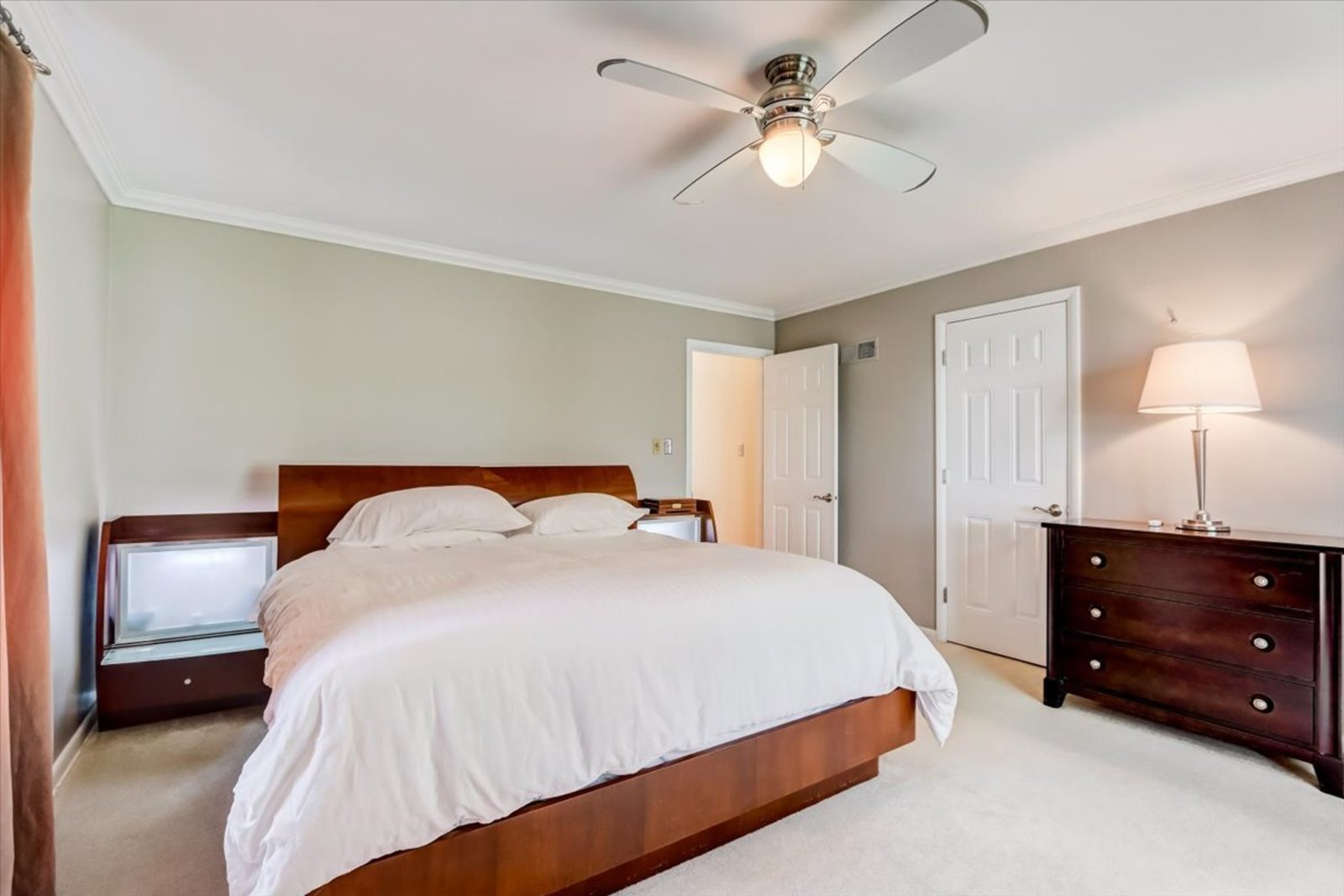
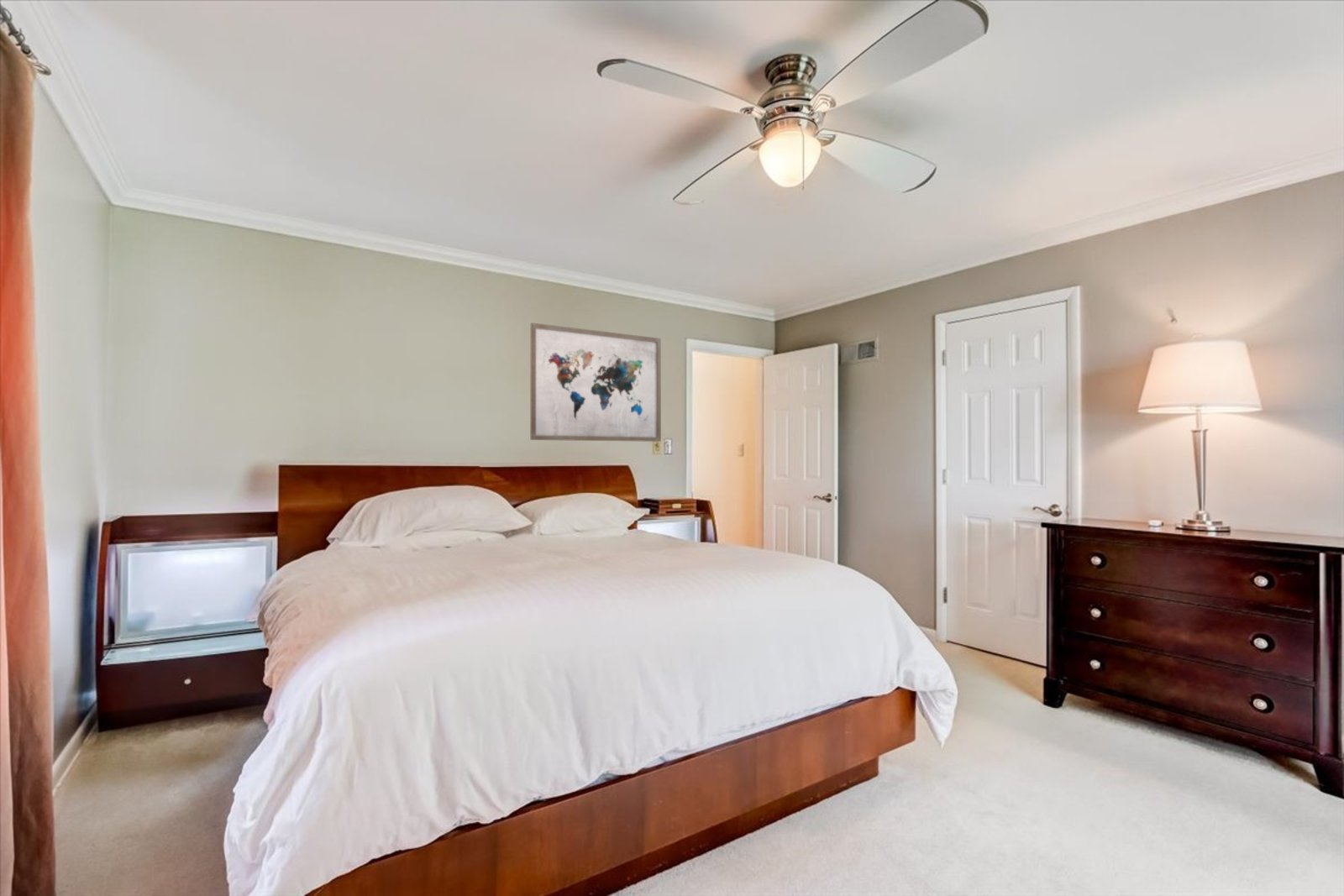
+ wall art (599, 385)
